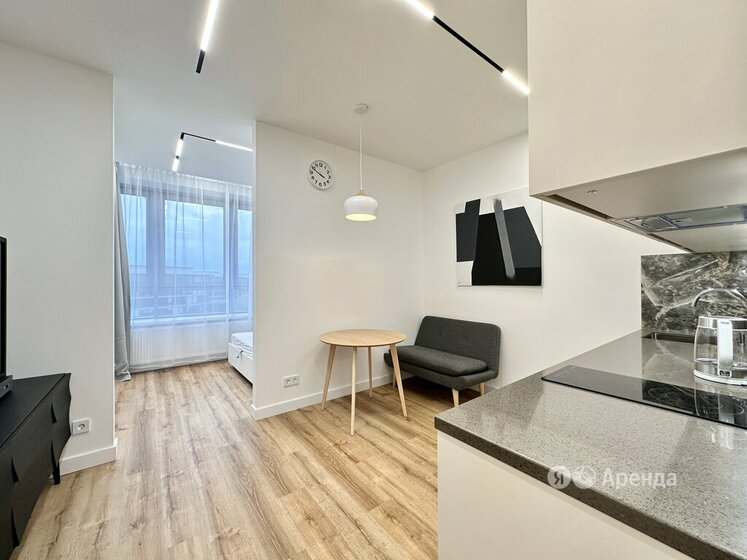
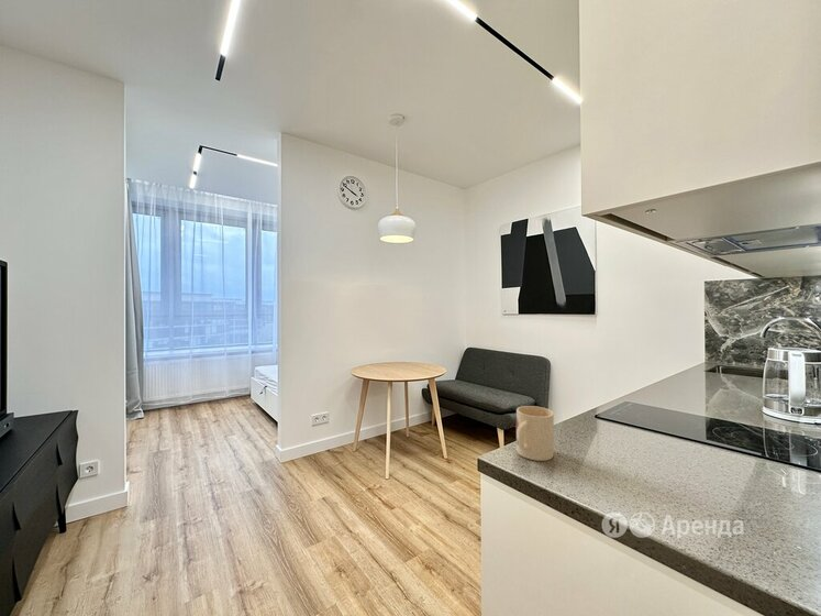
+ mug (531, 433)
